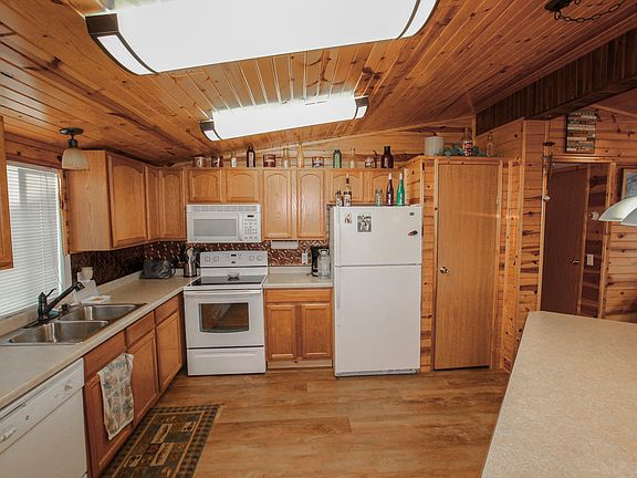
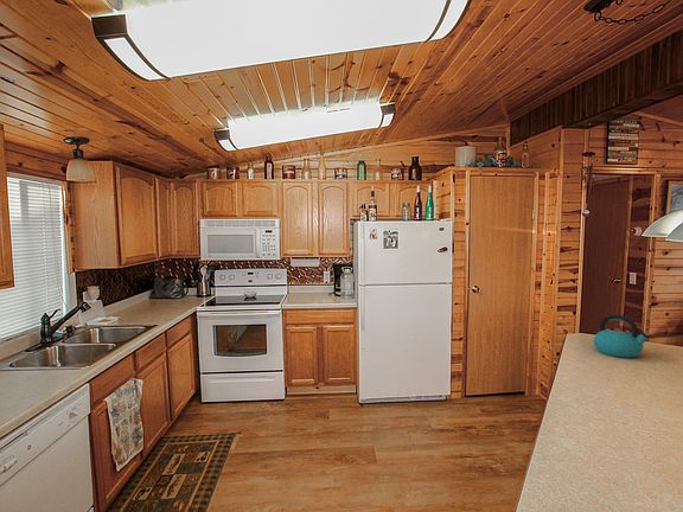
+ kettle (621, 334)
